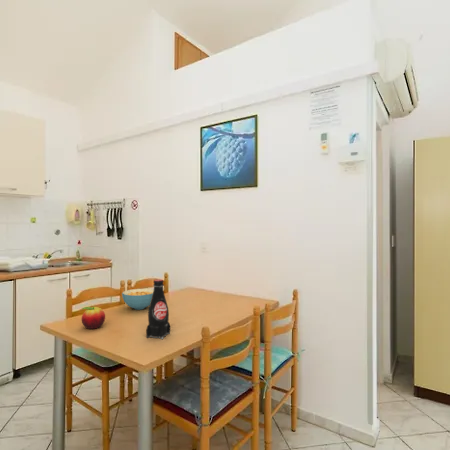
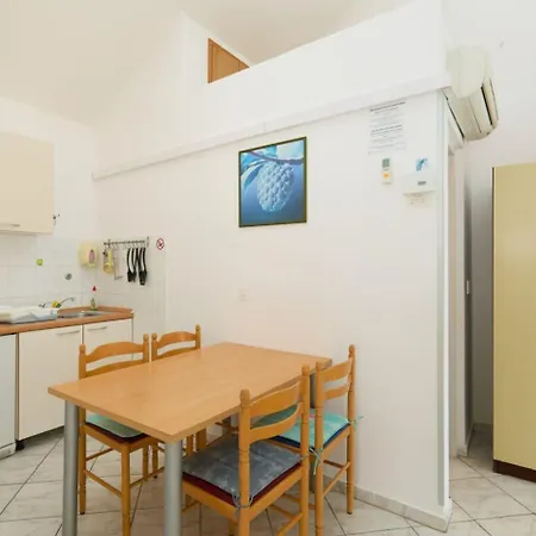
- cereal bowl (139, 300)
- fruit (93, 316)
- bottle (158, 307)
